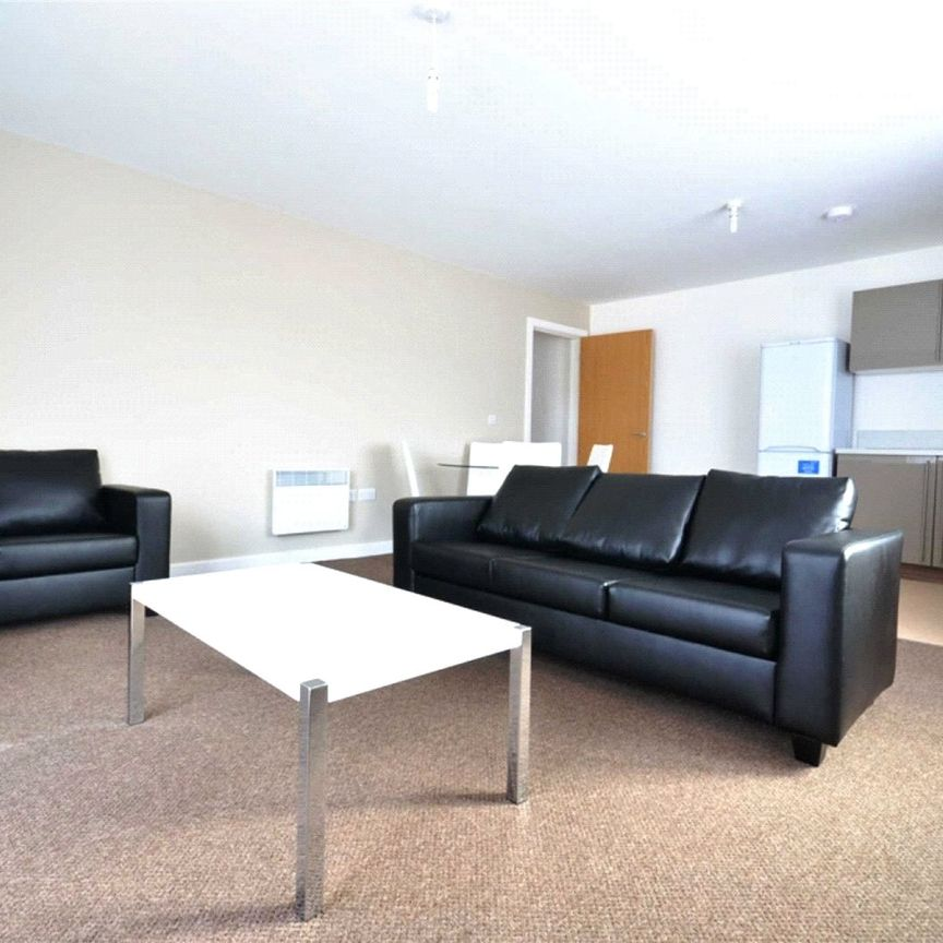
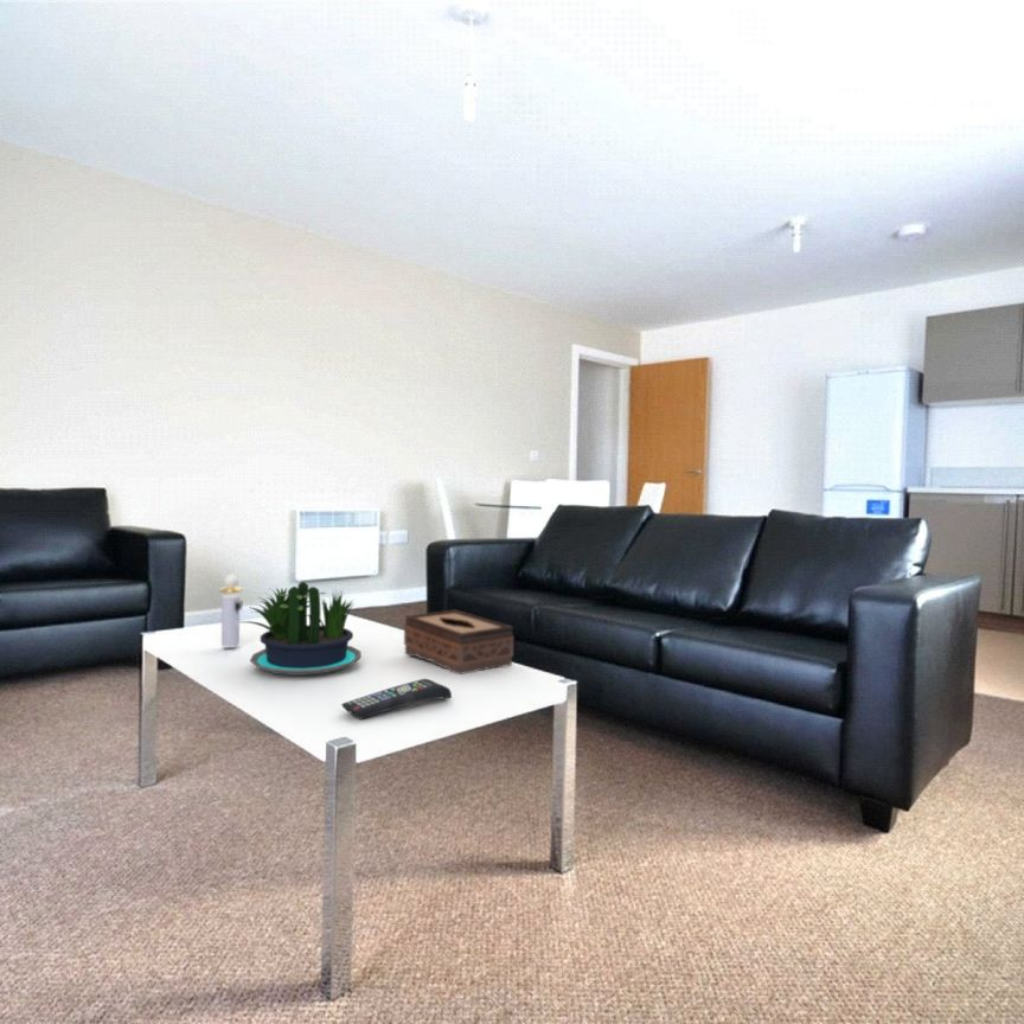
+ remote control (398, 697)
+ perfume bottle (230, 610)
+ potted plant (299, 622)
+ tissue box (456, 640)
